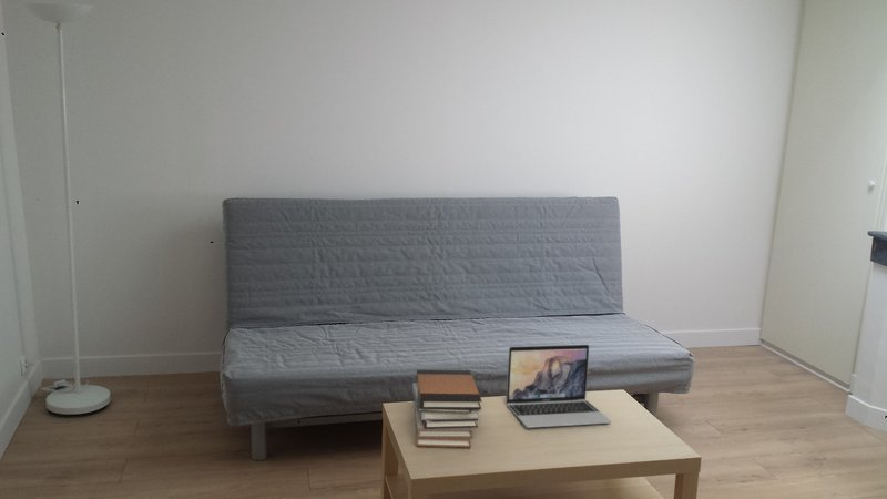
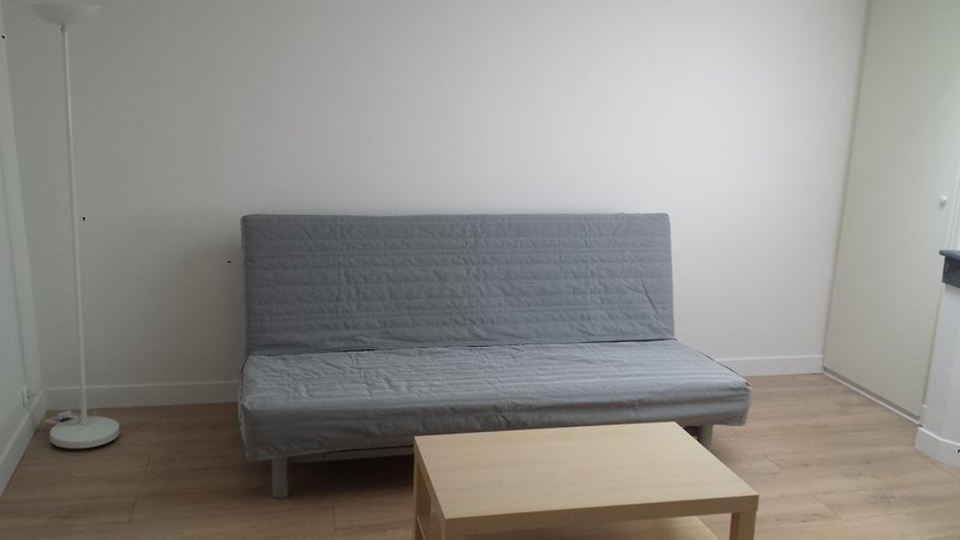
- laptop (559, 384)
- book stack (445, 406)
